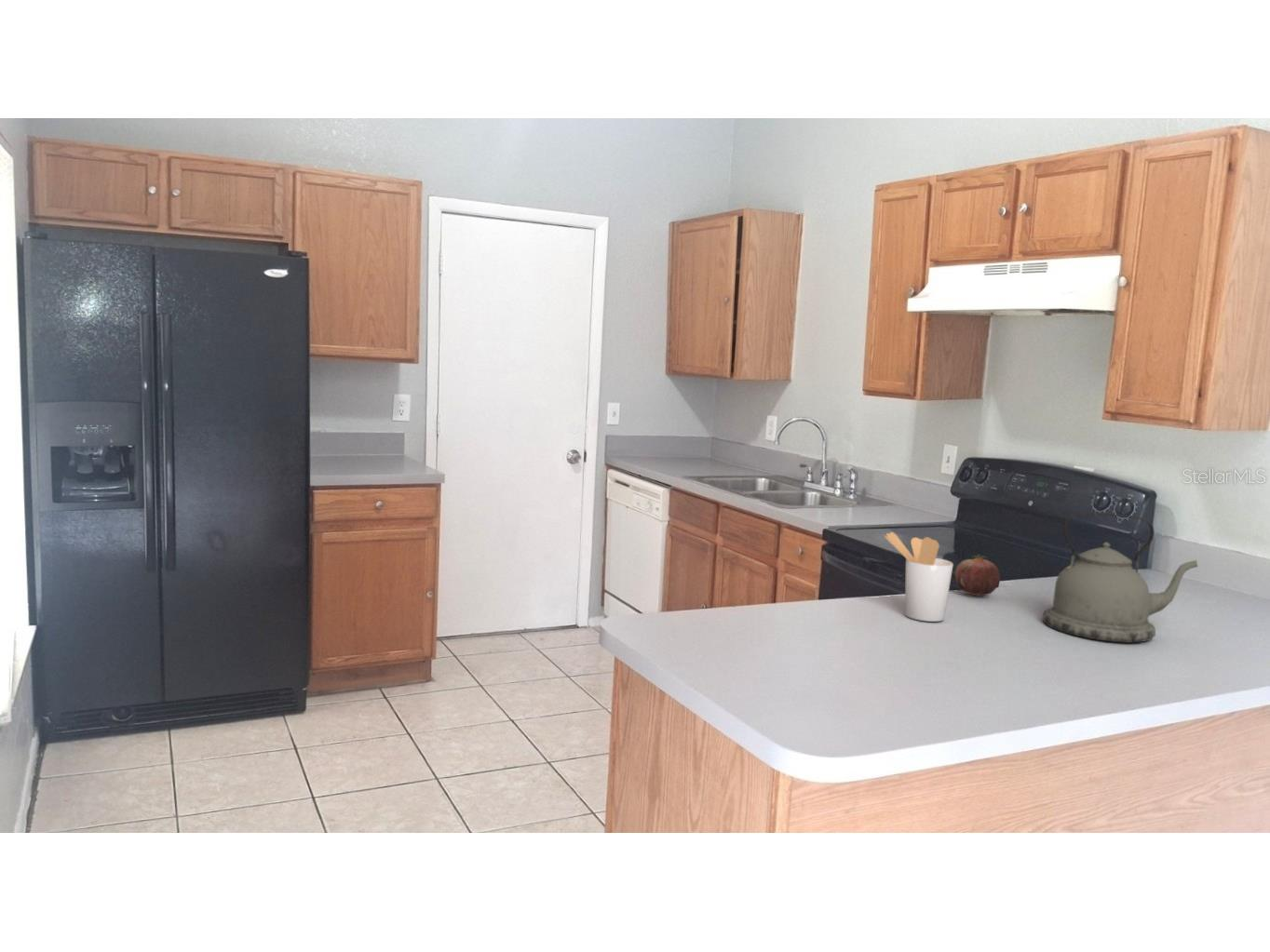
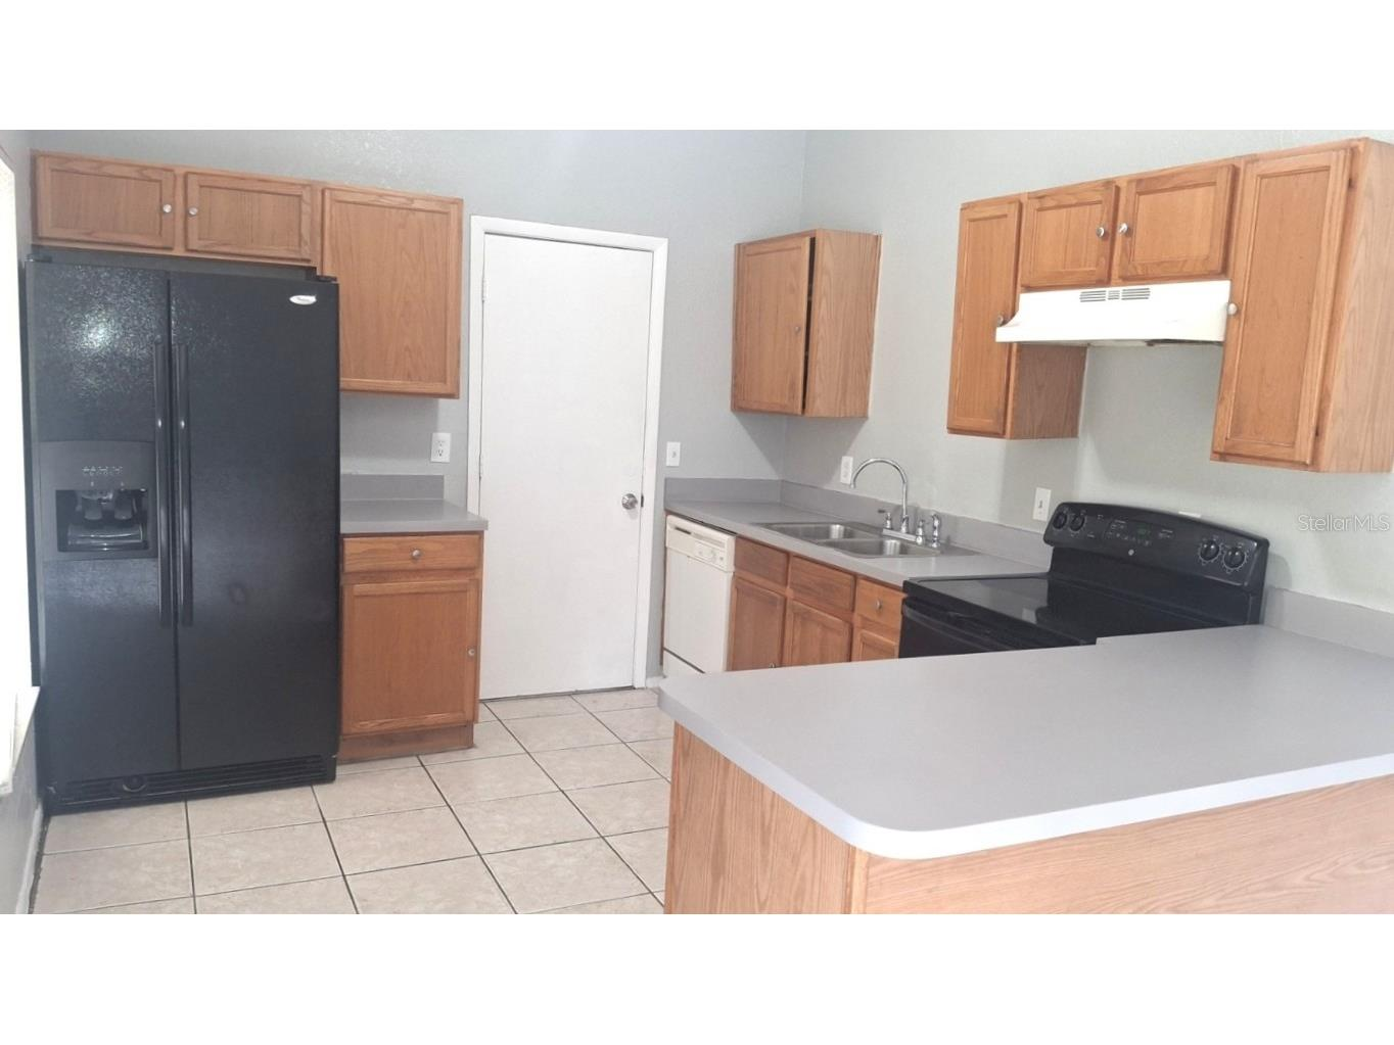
- kettle (1110, 571)
- utensil holder (915, 573)
- fruit (977, 574)
